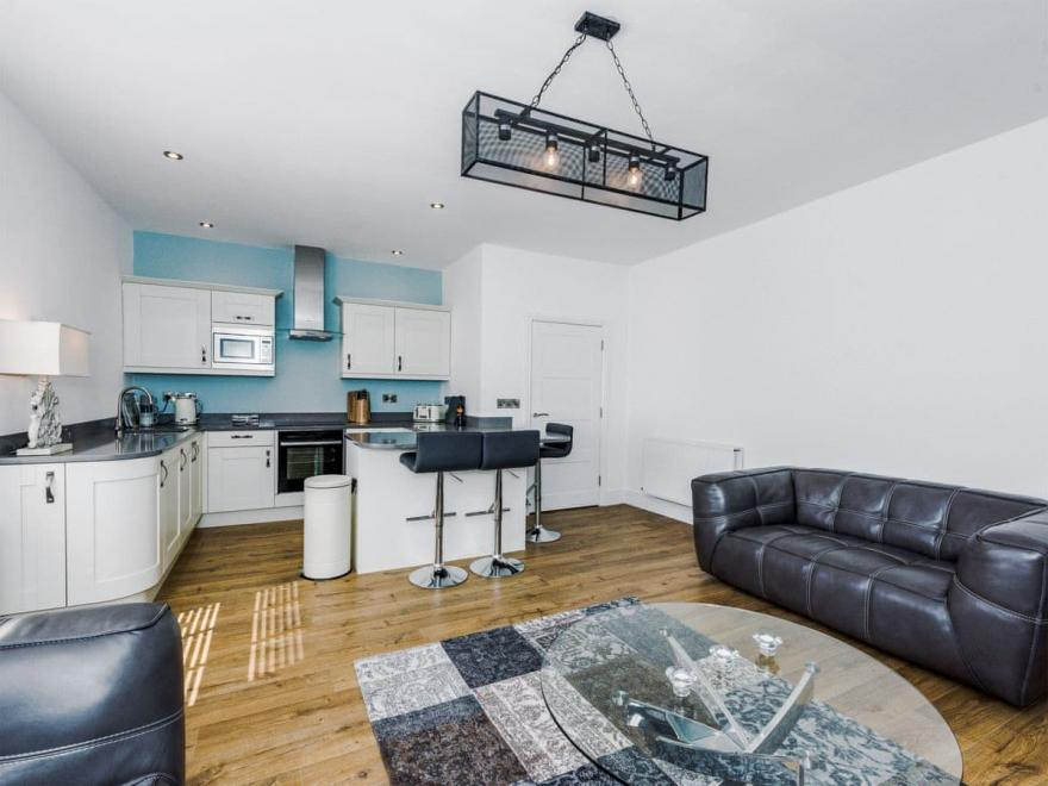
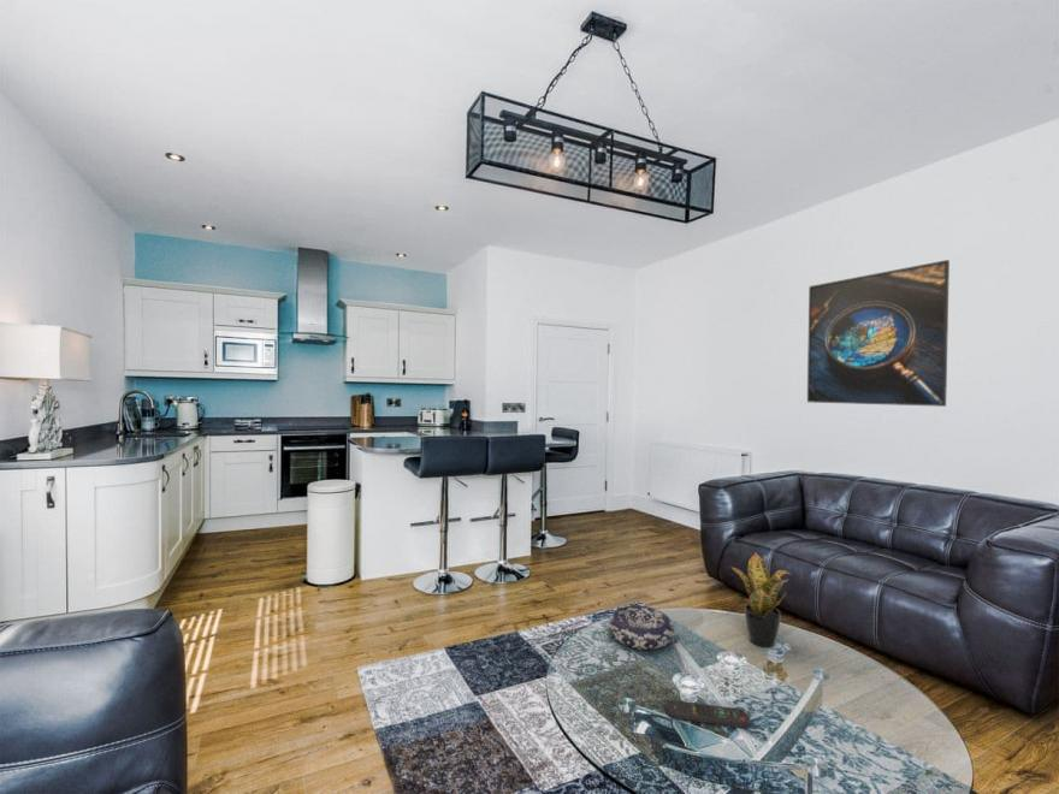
+ decorative bowl (640, 627)
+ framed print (869, 339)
+ remote control (706, 712)
+ potted plant (765, 596)
